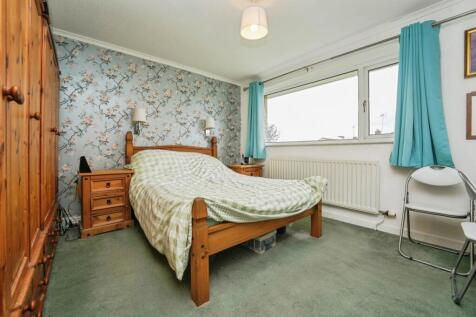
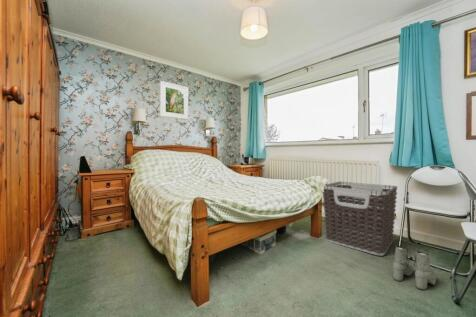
+ boots (414, 263)
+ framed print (174, 101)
+ clothes hamper (359, 213)
